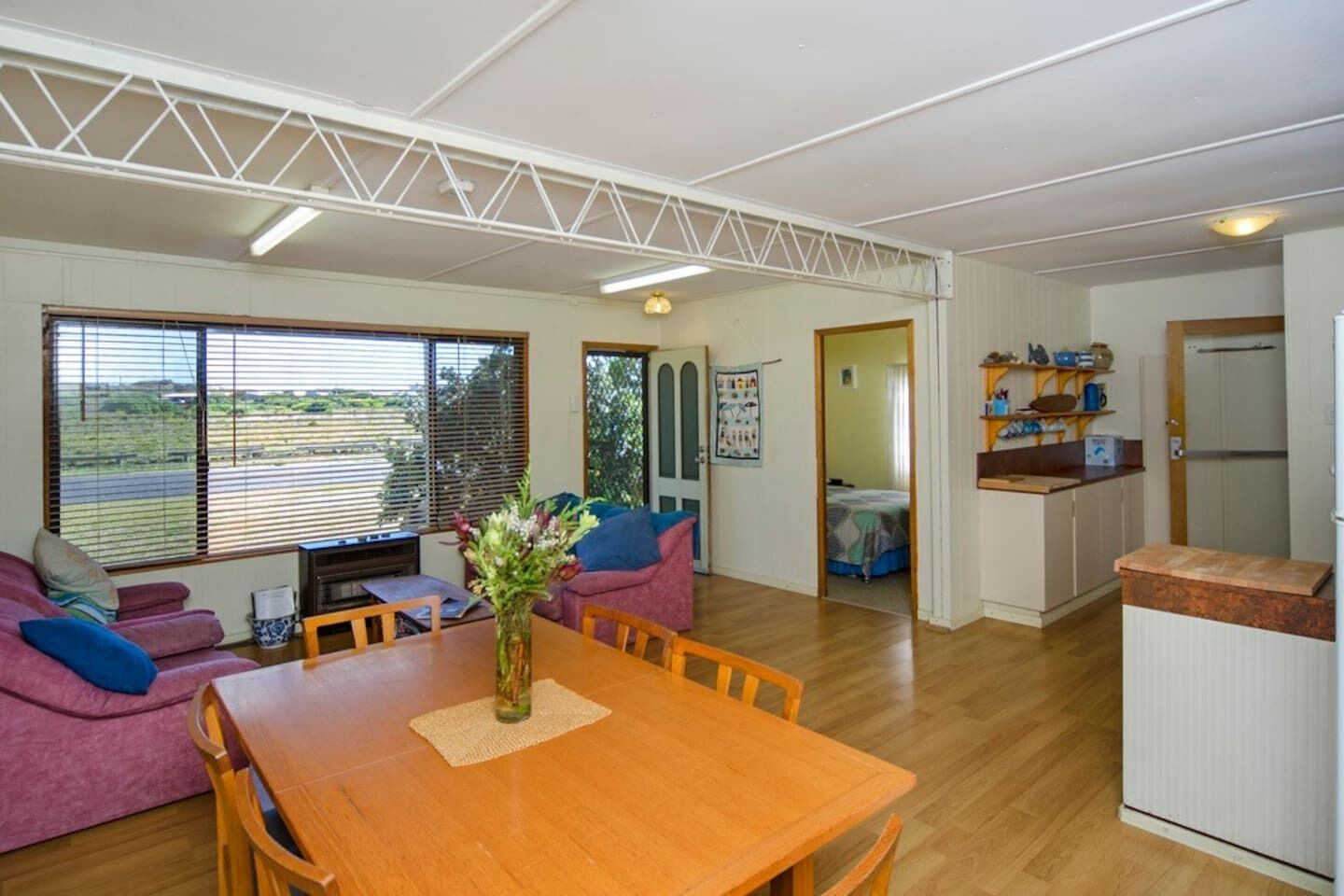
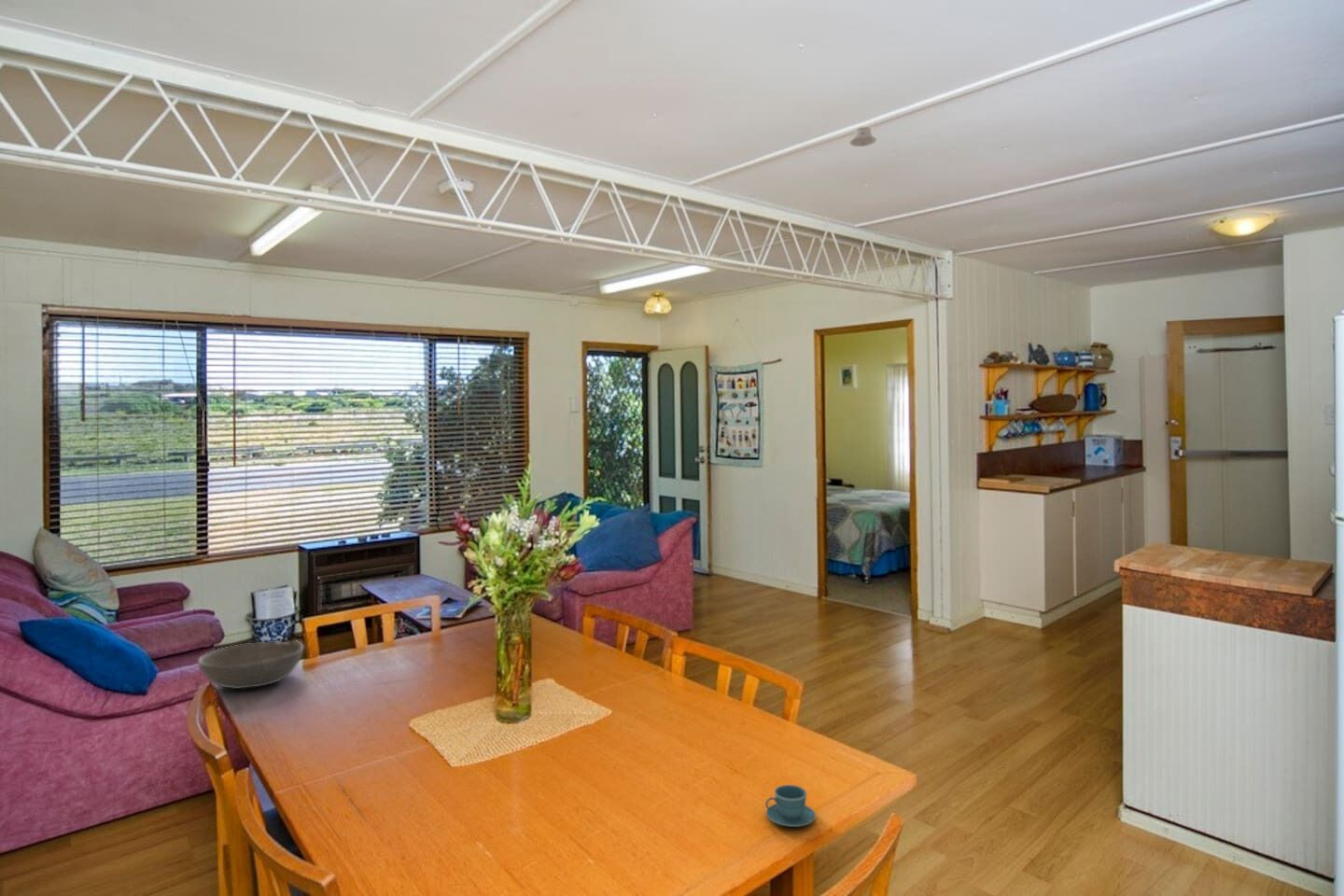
+ teacup (790, 805)
+ recessed light (862, 136)
+ bowl (253, 666)
